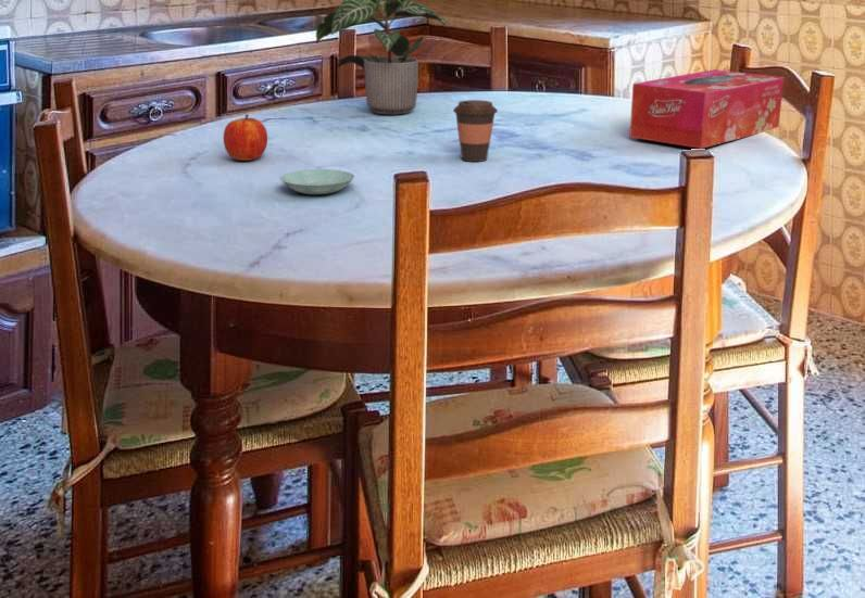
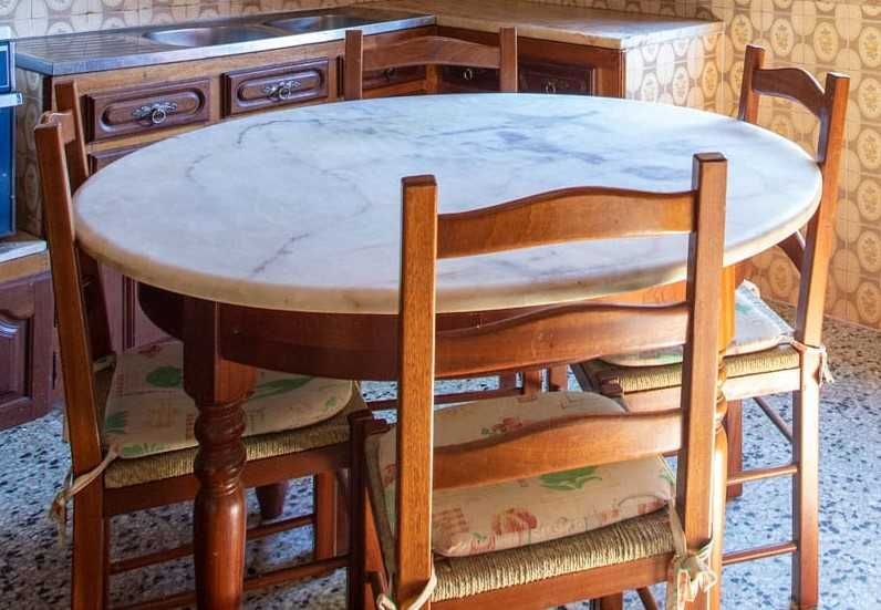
- fruit (245, 136)
- coffee cup (475, 130)
- potted plant (381, 56)
- saucer (317, 182)
- tissue box (707, 106)
